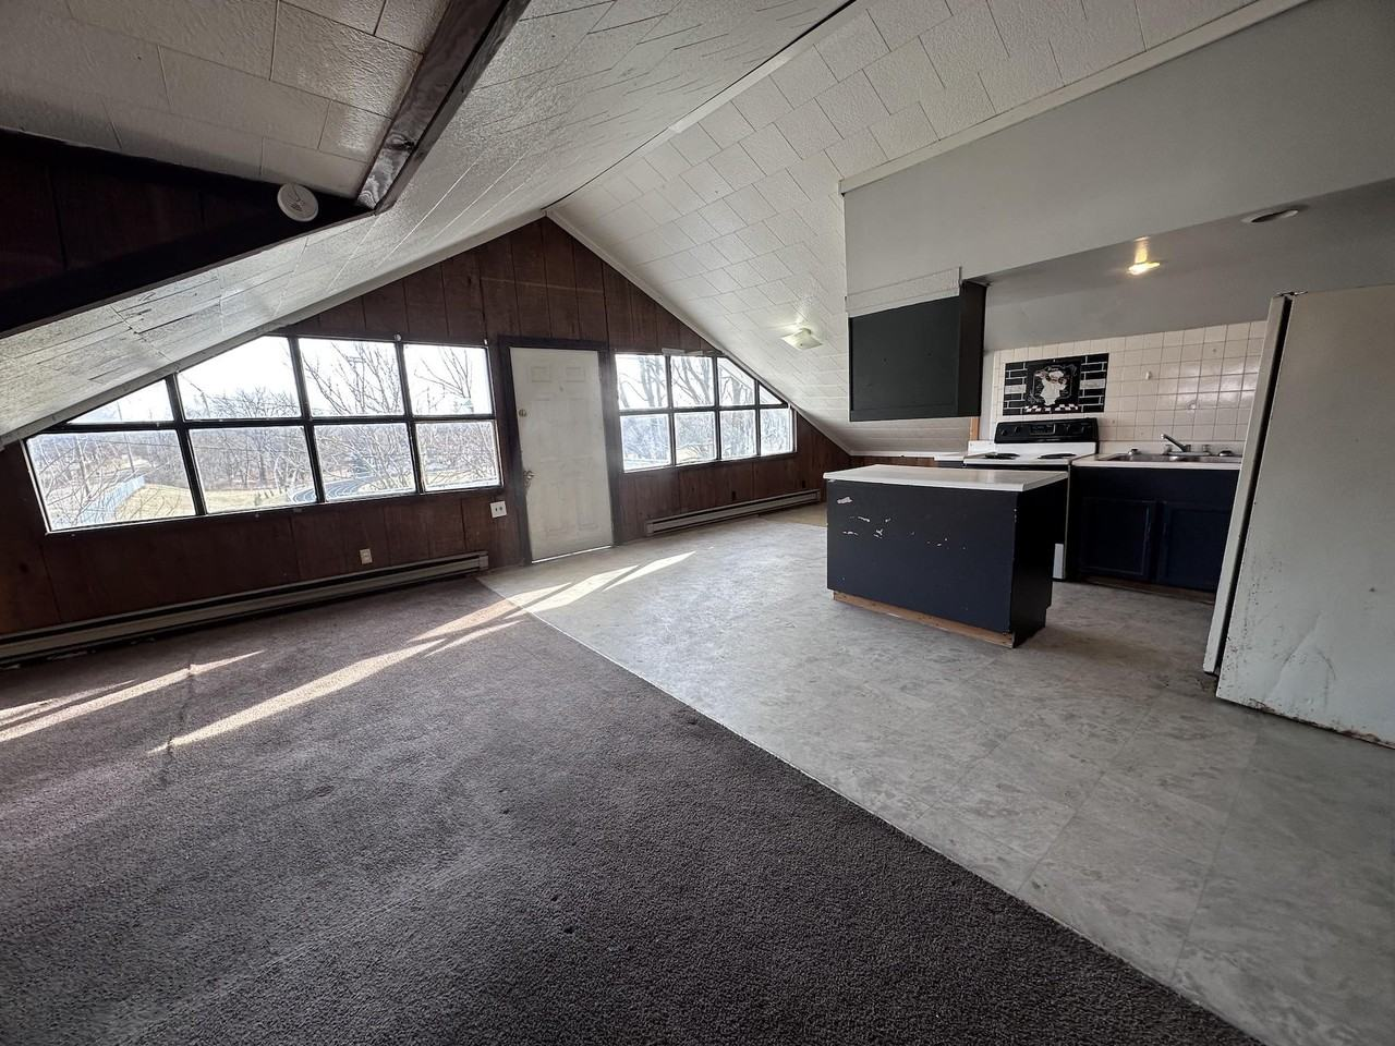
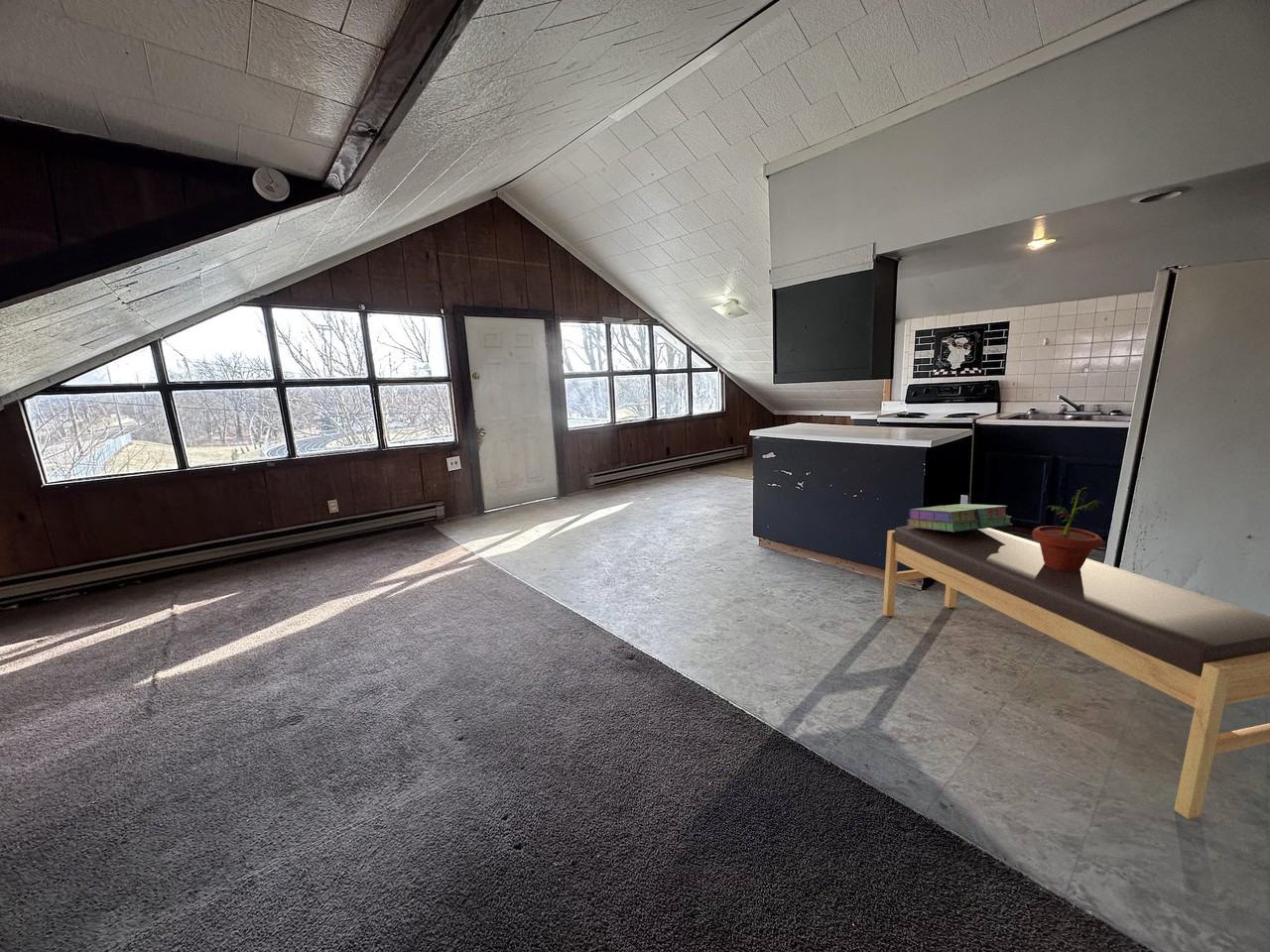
+ potted plant (1068, 528)
+ bench (1038, 621)
+ stack of books (958, 521)
